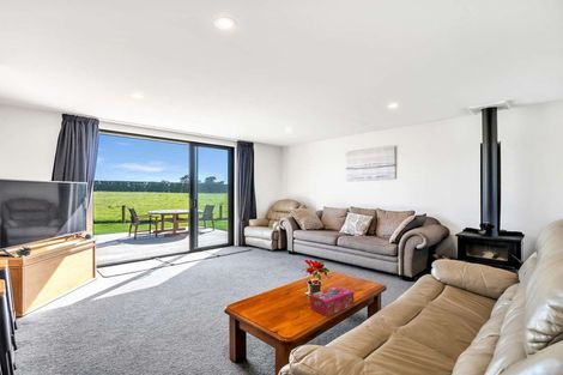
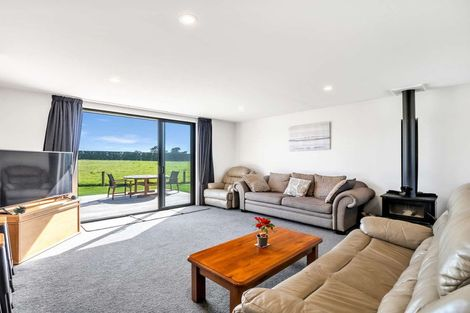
- tissue box (332, 300)
